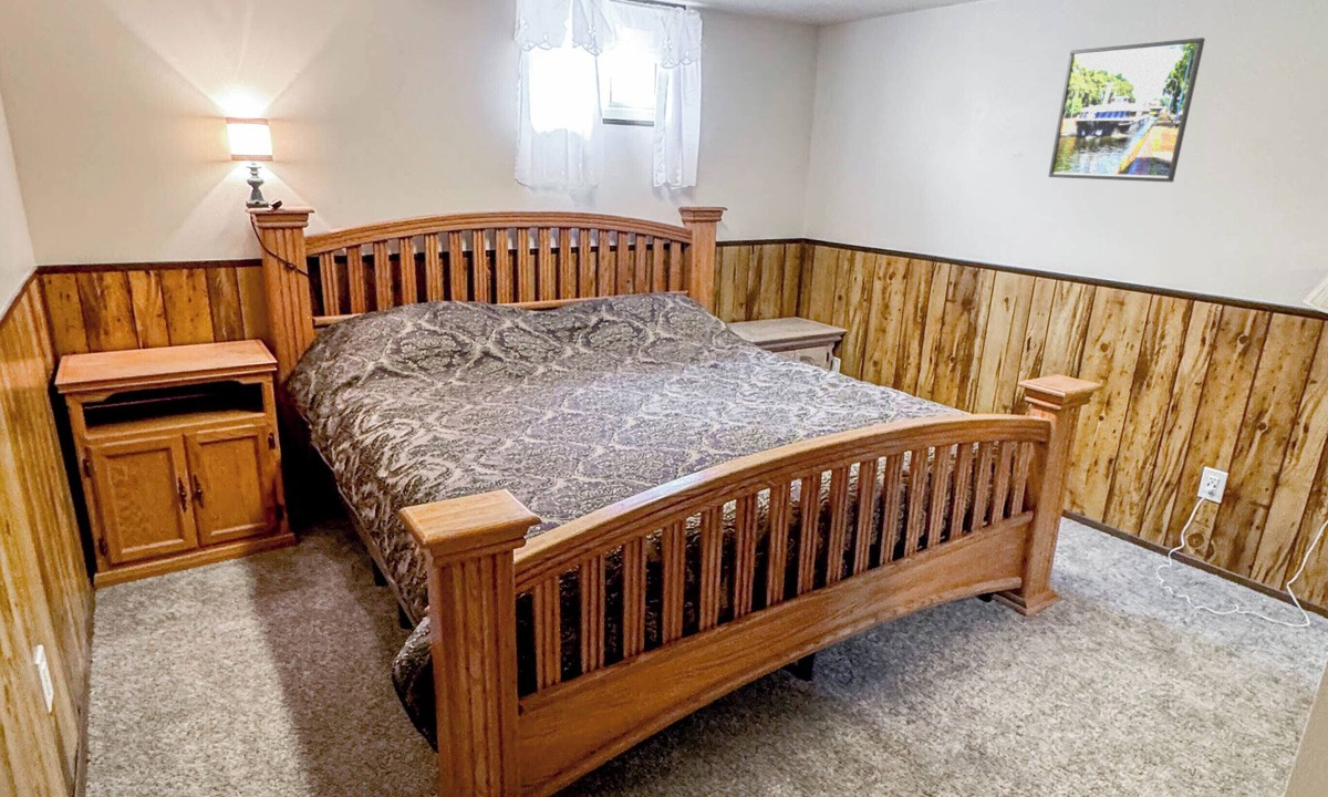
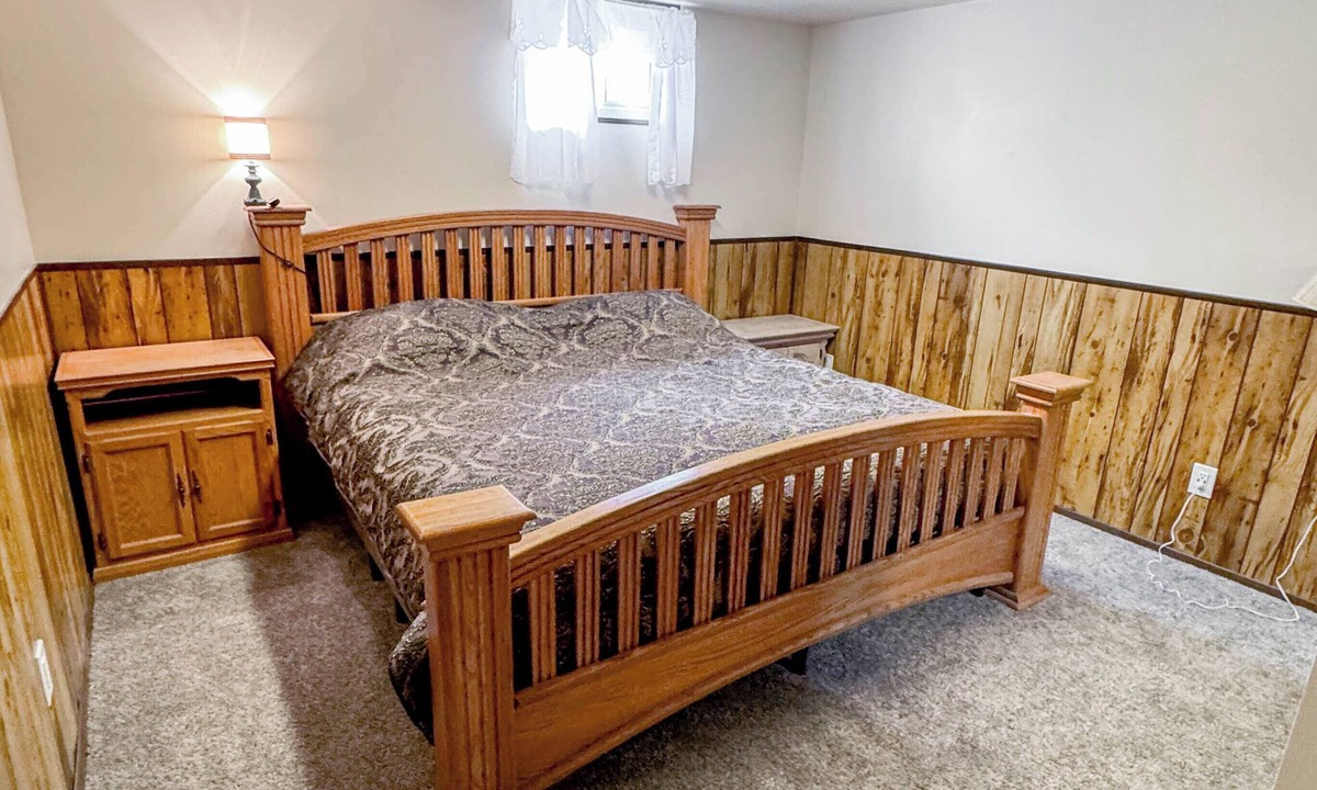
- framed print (1120, 113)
